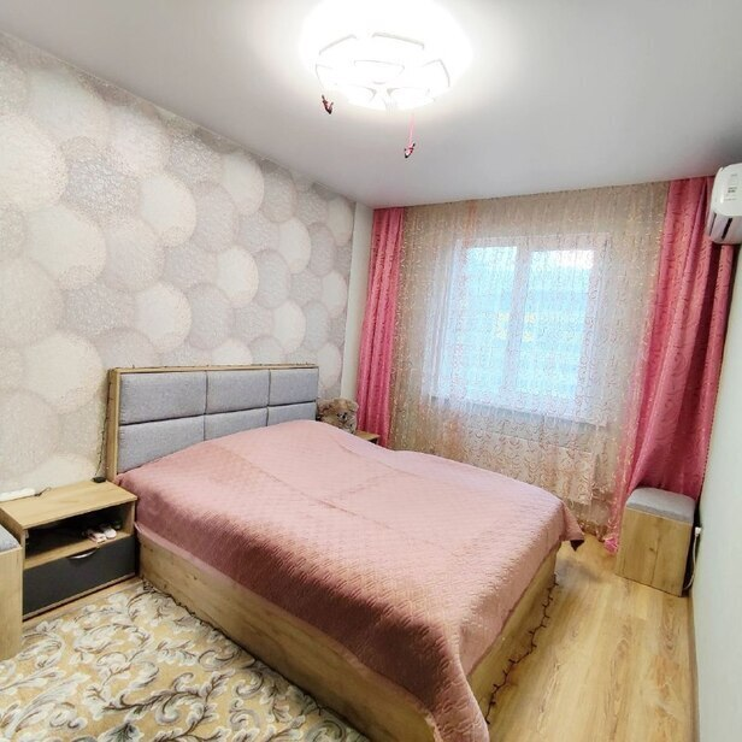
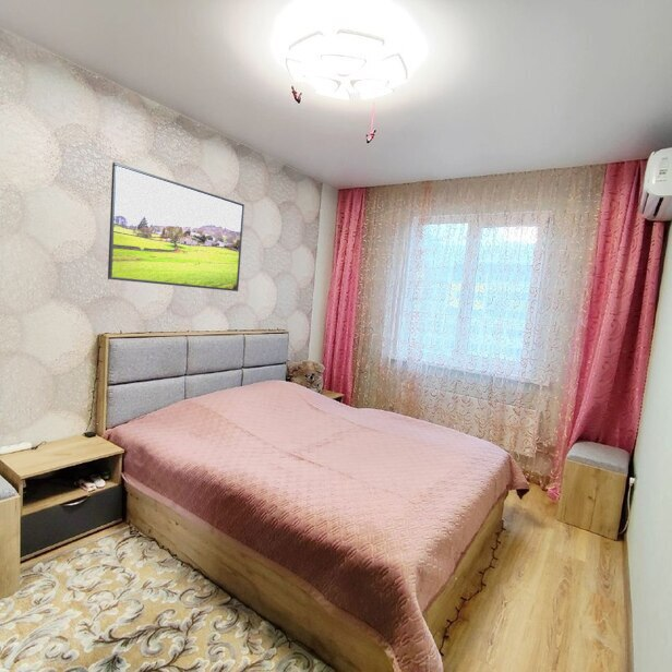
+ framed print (184, 237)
